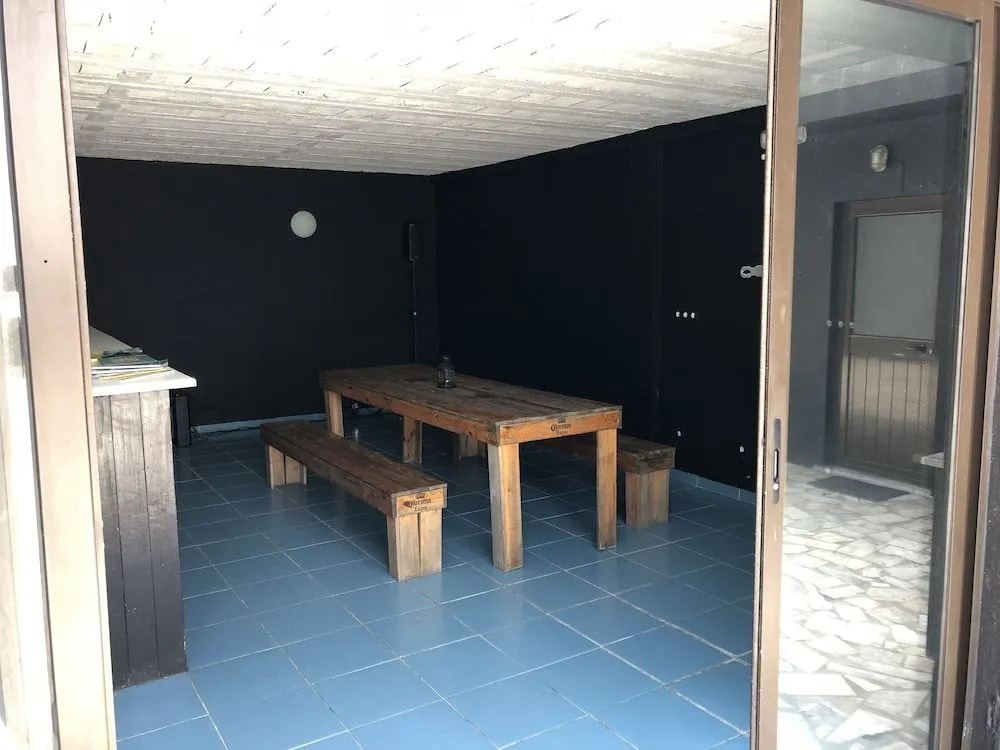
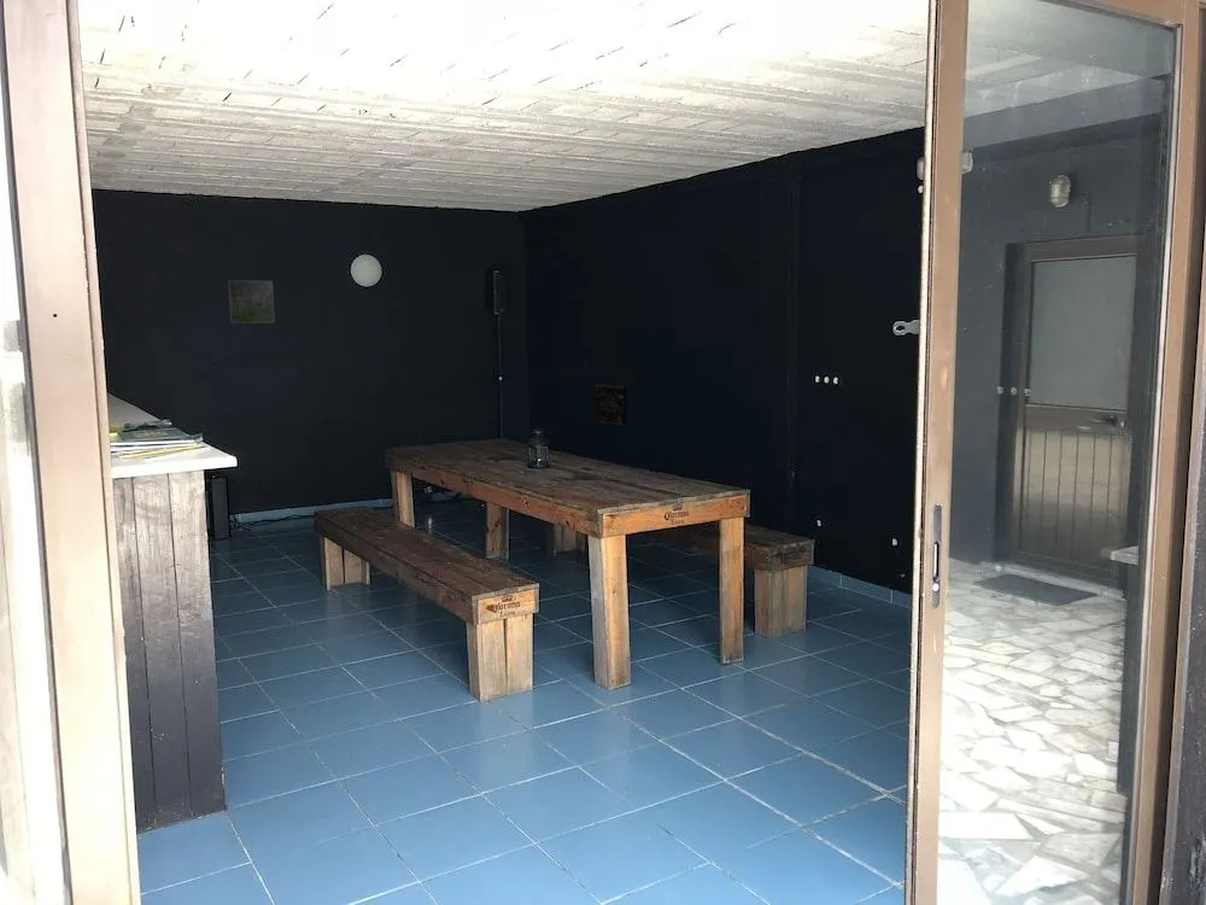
+ wall art (609, 404)
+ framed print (251, 302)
